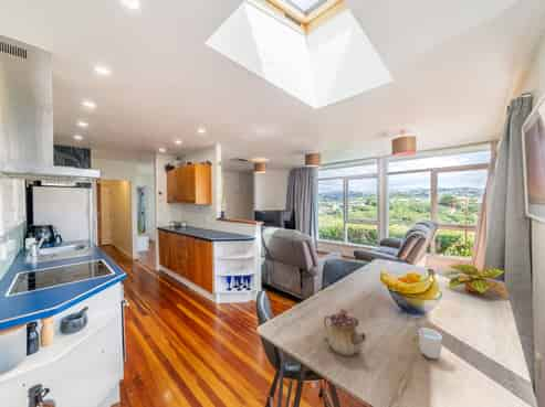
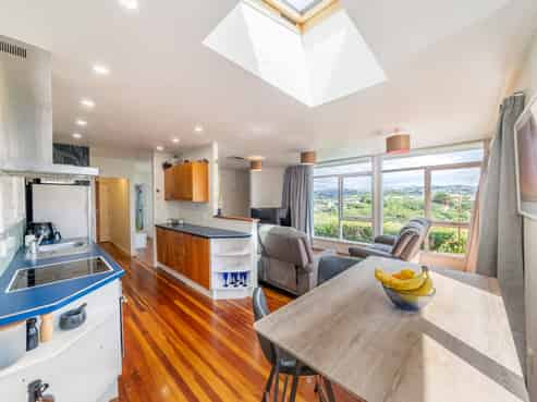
- plant (469, 277)
- cup (428, 339)
- teapot (342, 326)
